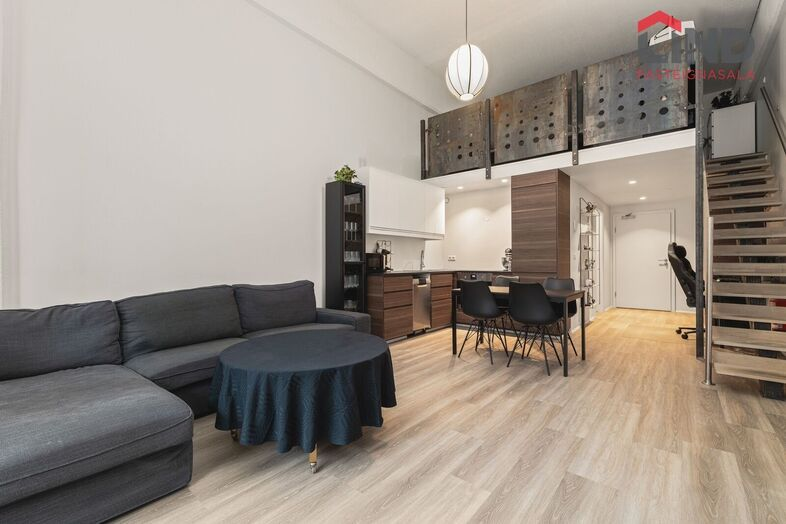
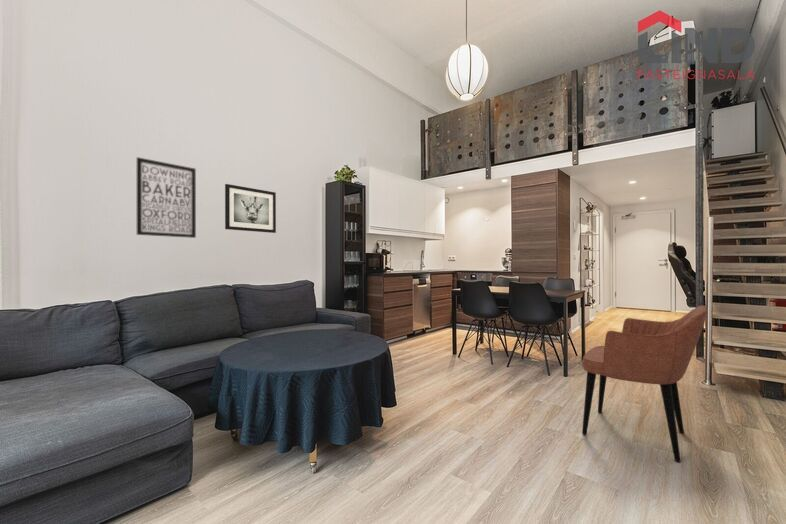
+ wall art (251, 209)
+ armchair (642, 369)
+ wall art (167, 199)
